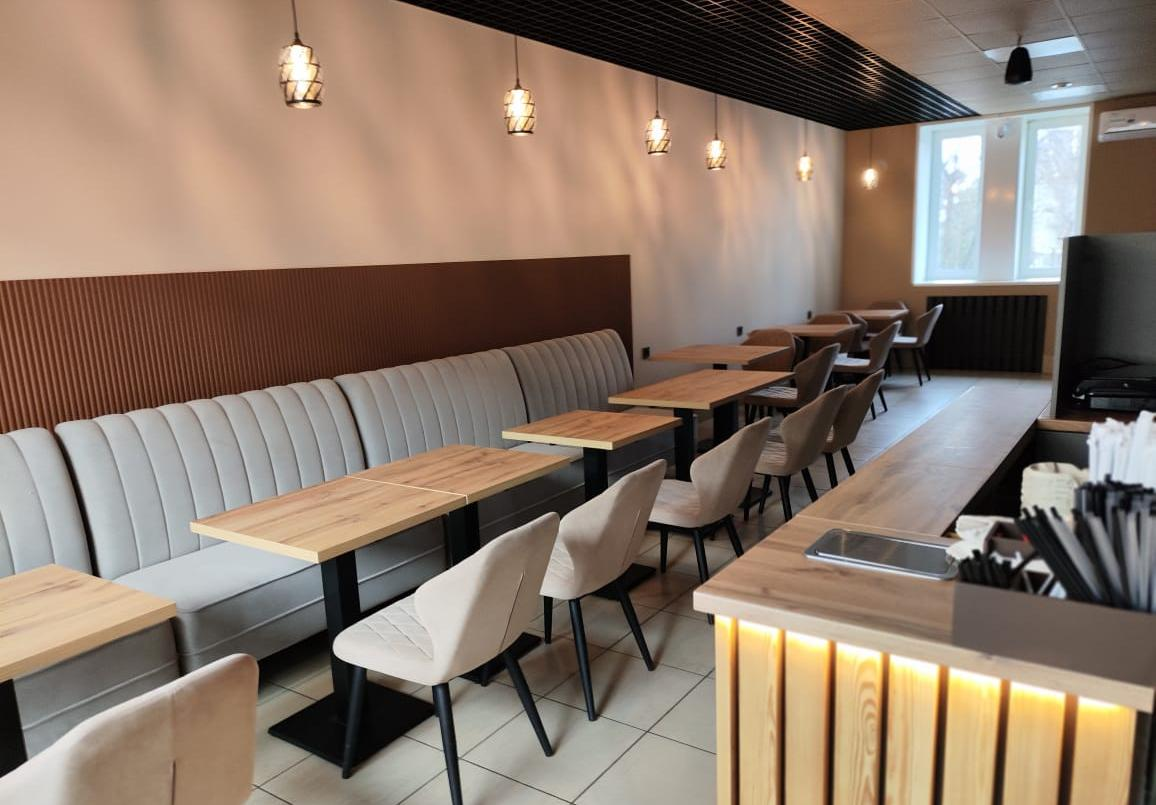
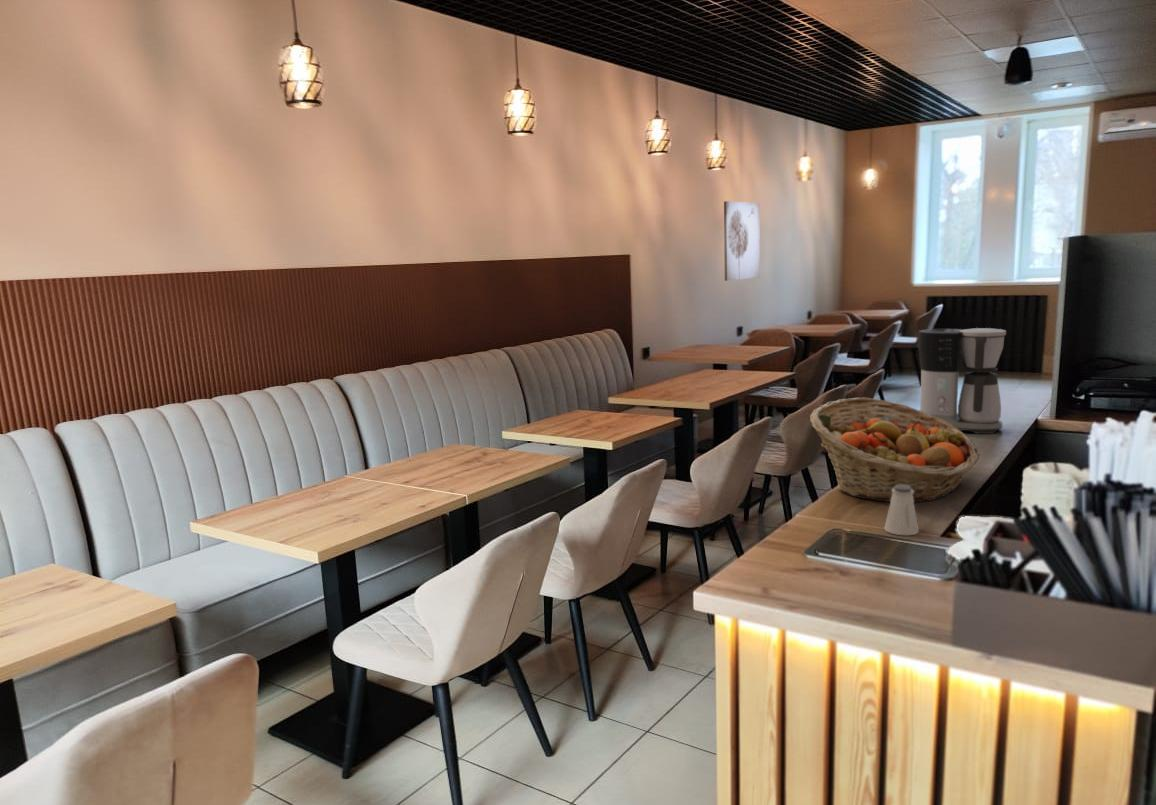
+ wall art (742, 241)
+ coffee maker (957, 380)
+ fruit basket (892, 446)
+ saltshaker (902, 508)
